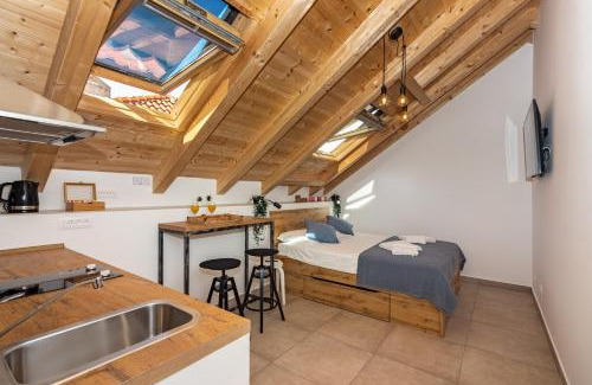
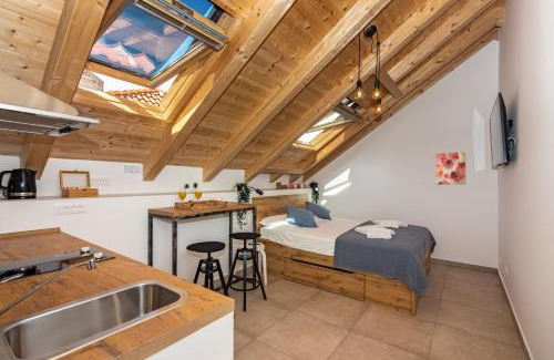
+ wall art (450, 168)
